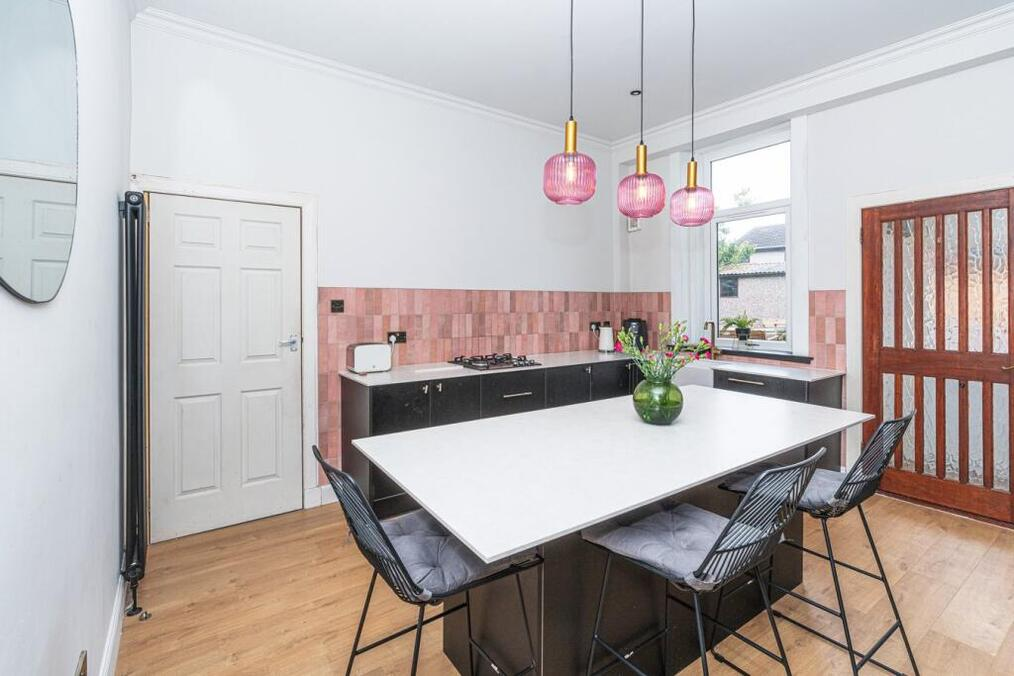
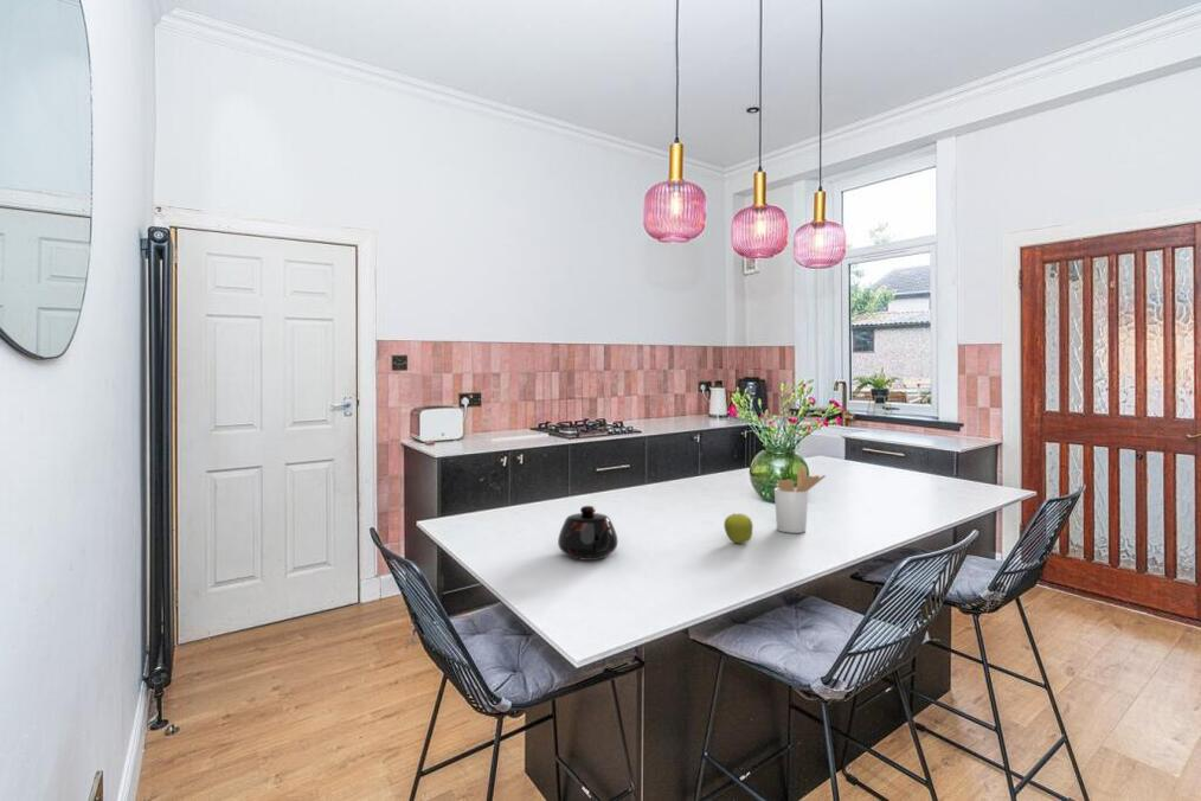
+ fruit (738, 527)
+ teapot (589, 531)
+ utensil holder (798, 500)
